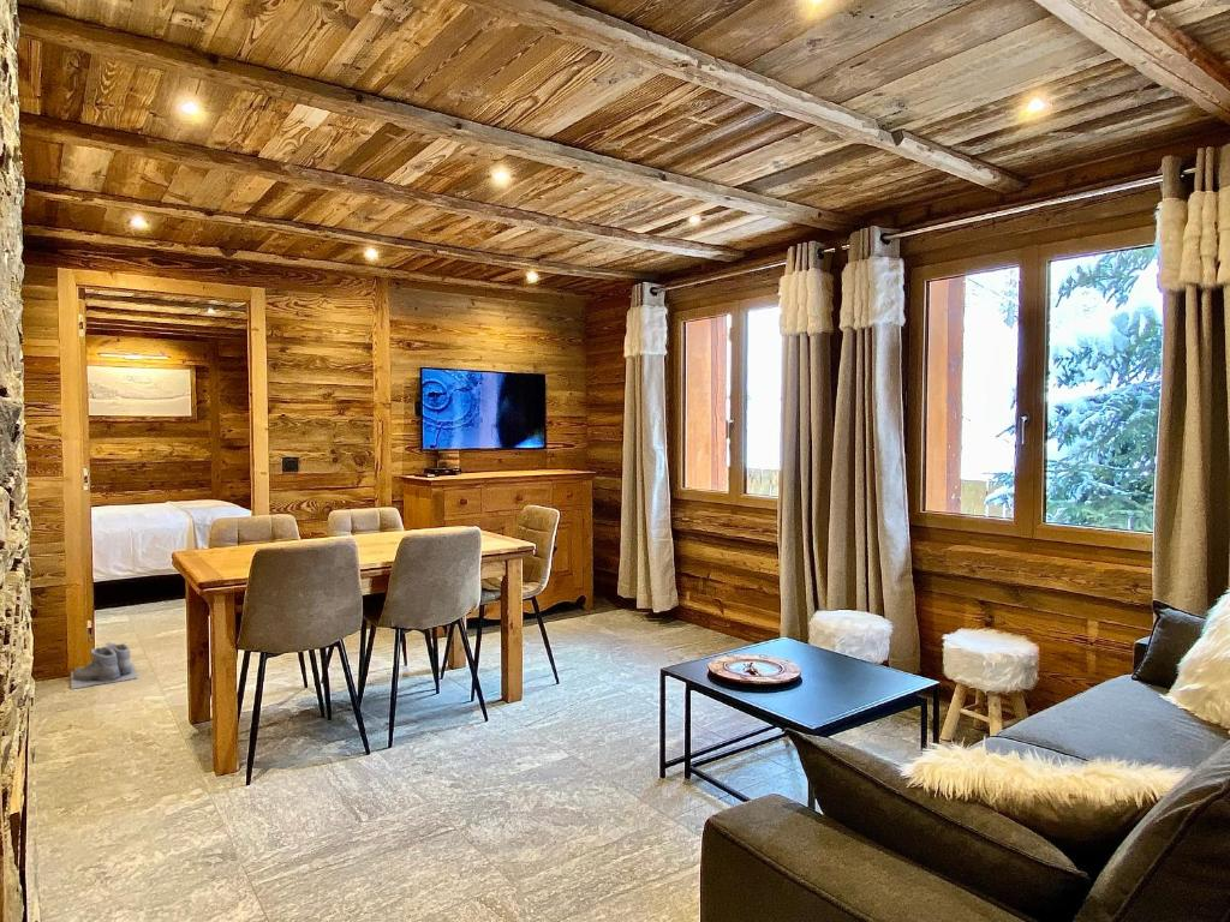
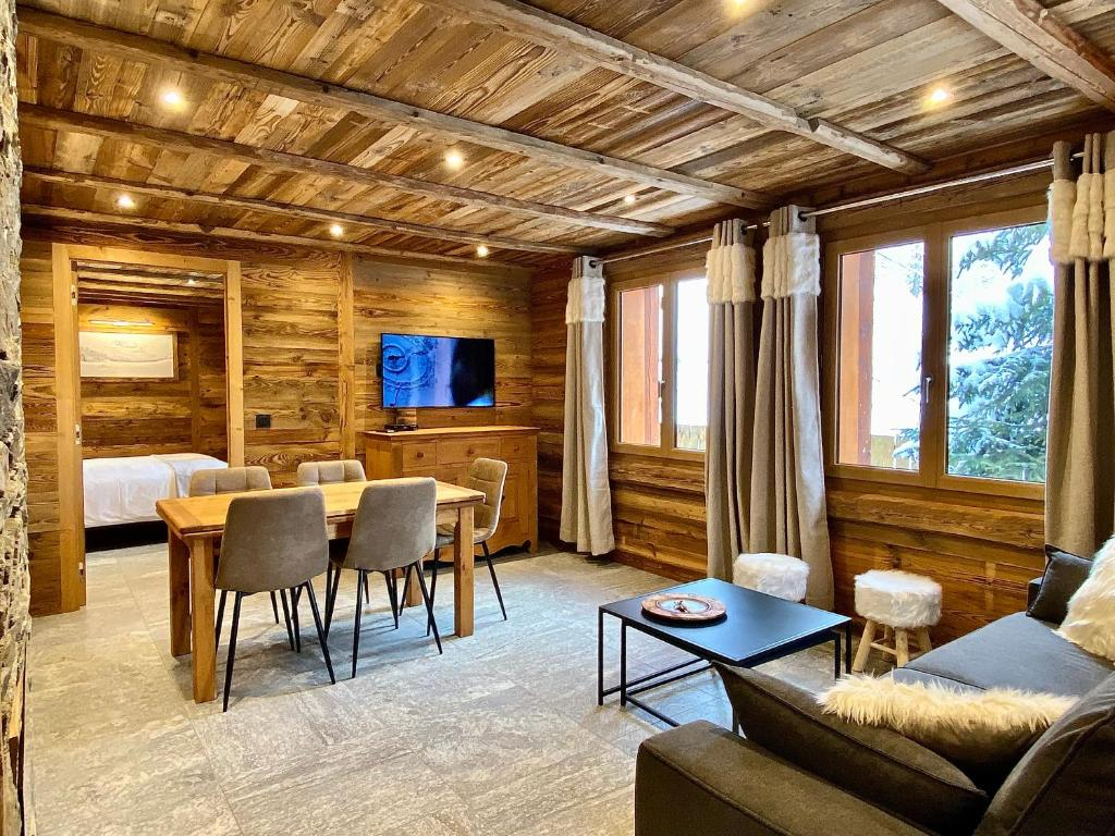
- boots (103, 659)
